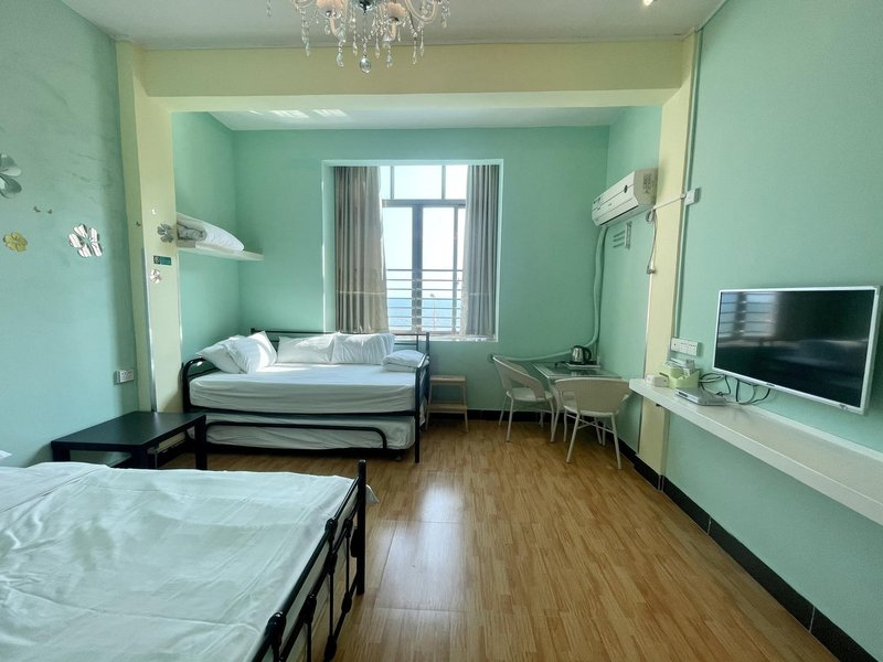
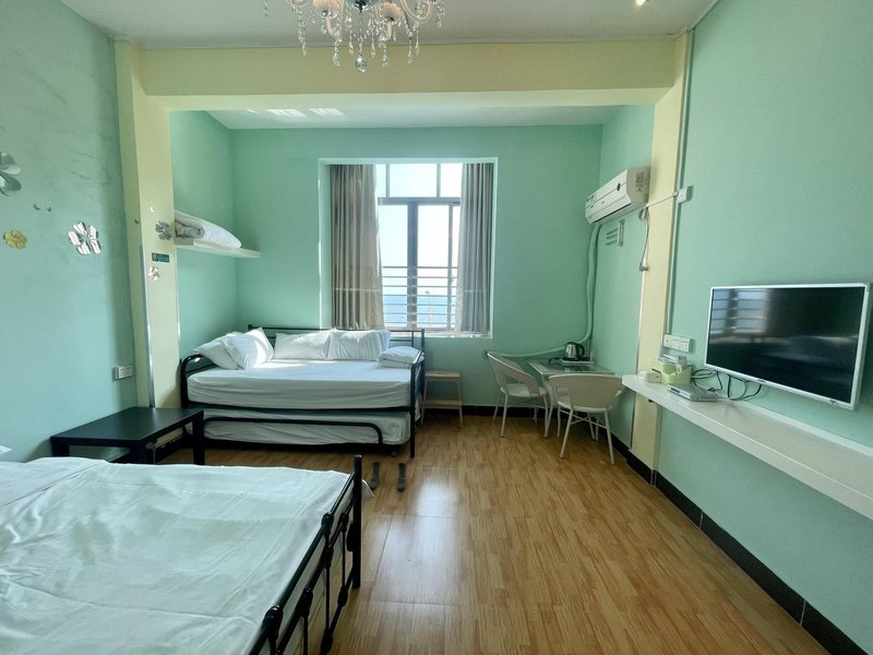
+ boots (379, 475)
